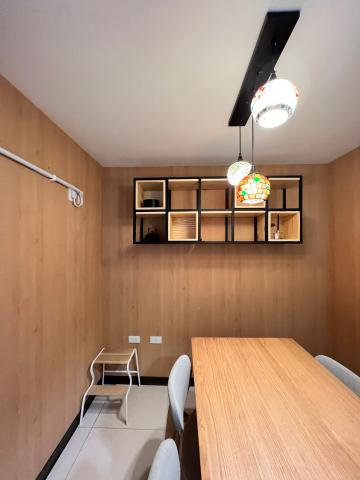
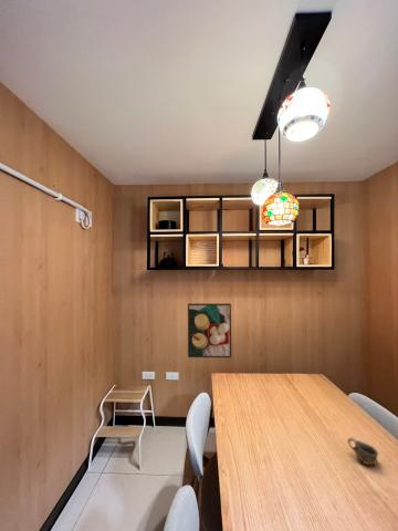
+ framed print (209, 330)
+ cup (364, 450)
